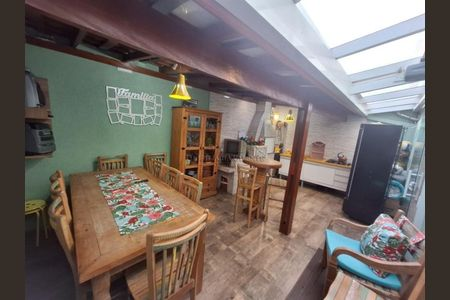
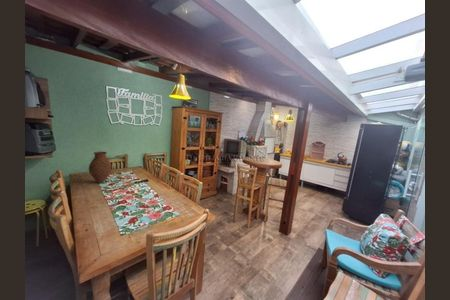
+ vase (100, 167)
